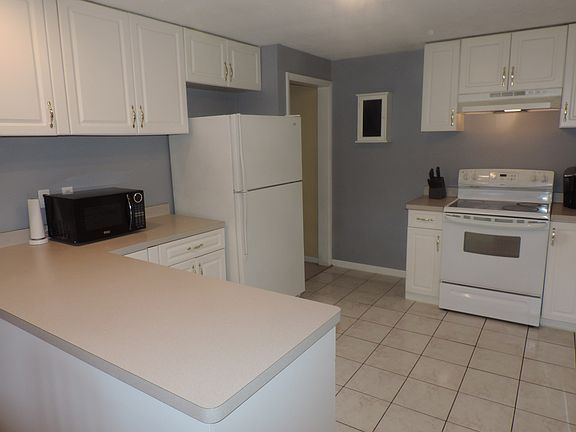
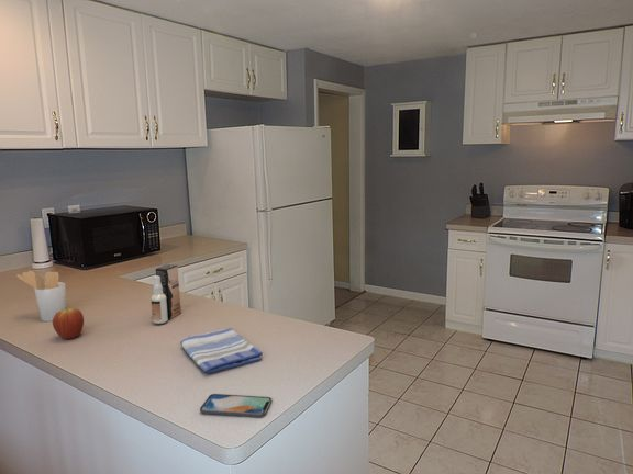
+ smartphone (236, 405)
+ dish towel (220, 348)
+ spray bottle (164, 293)
+ utensil holder (43, 294)
+ fruit (68, 321)
